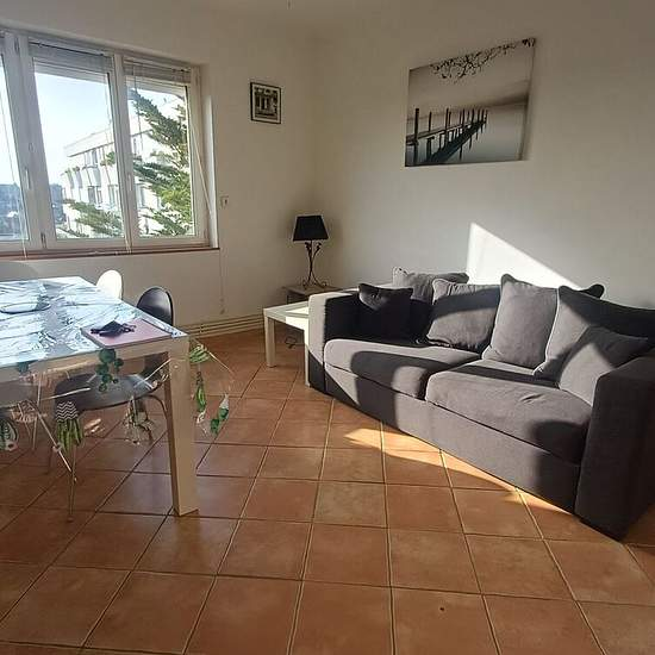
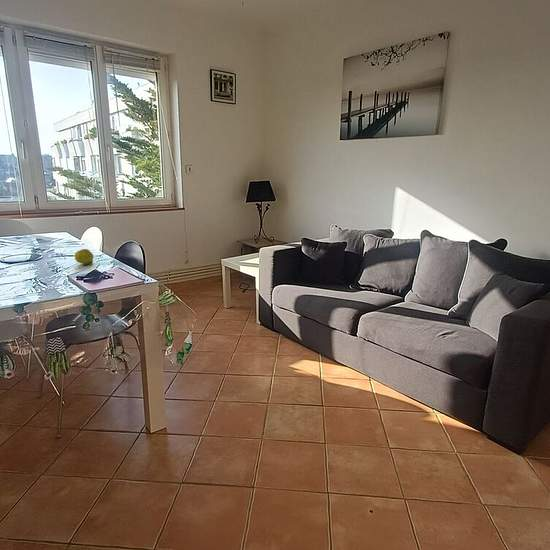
+ fruit (84, 256)
